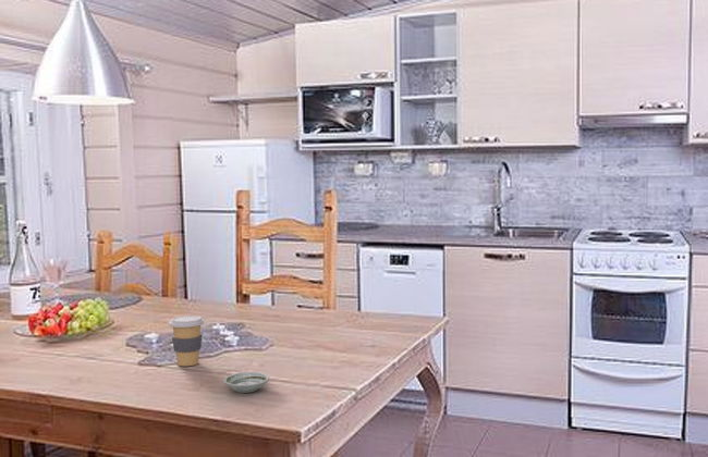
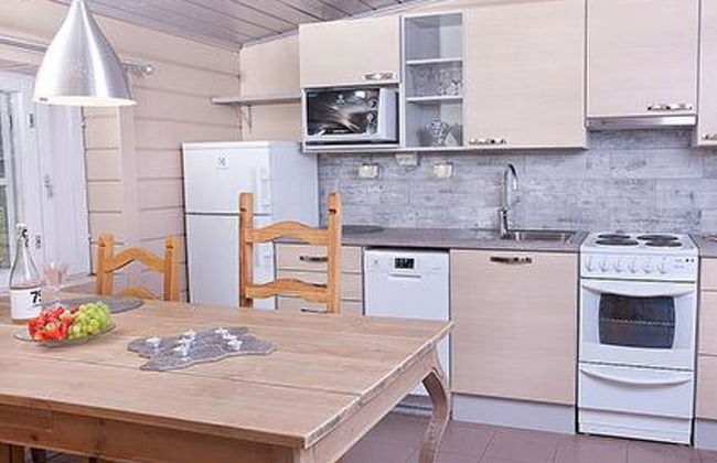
- saucer (246, 383)
- coffee cup (186, 341)
